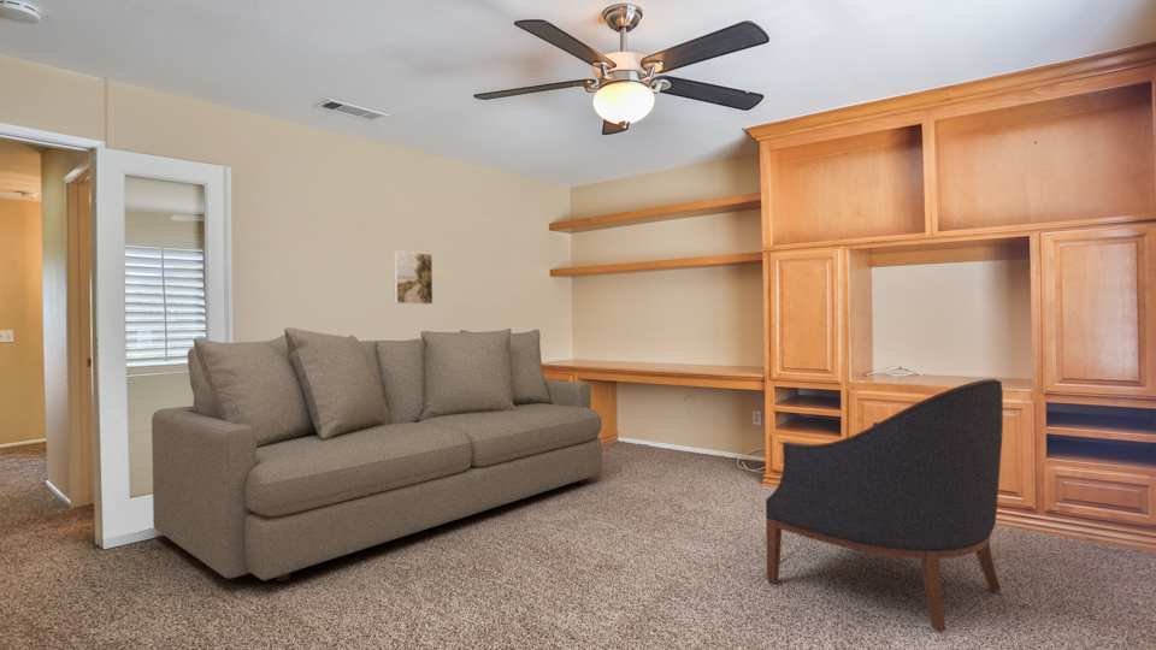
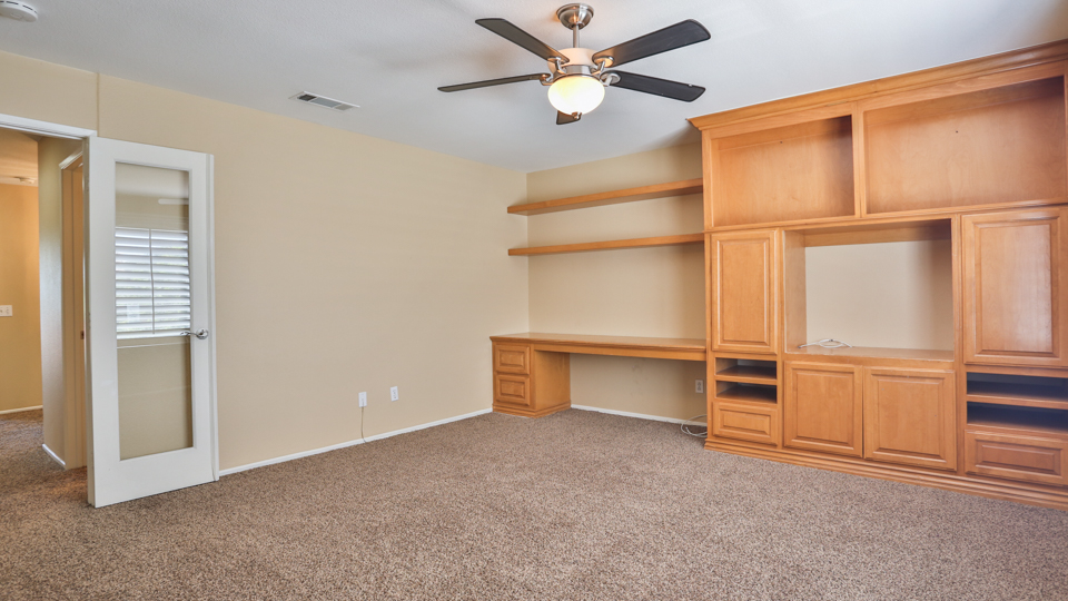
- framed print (413, 278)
- sofa (411, 414)
- chair (890, 478)
